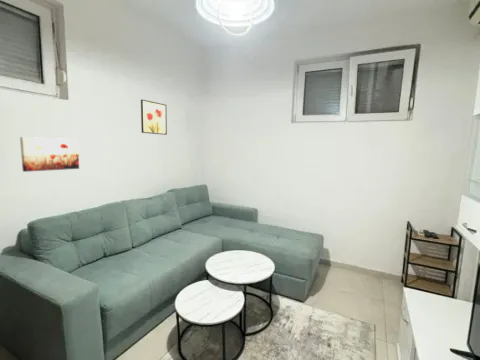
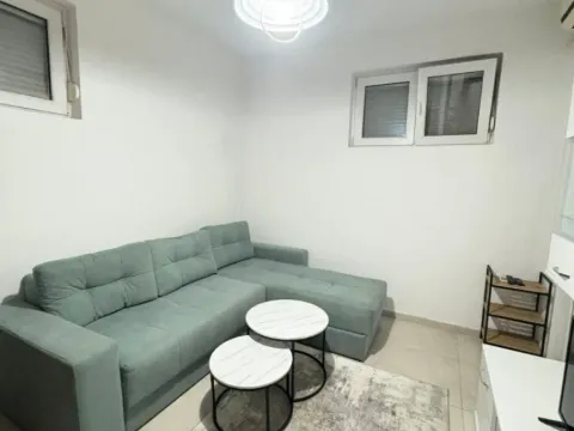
- wall art (52, 154)
- wall art (154, 118)
